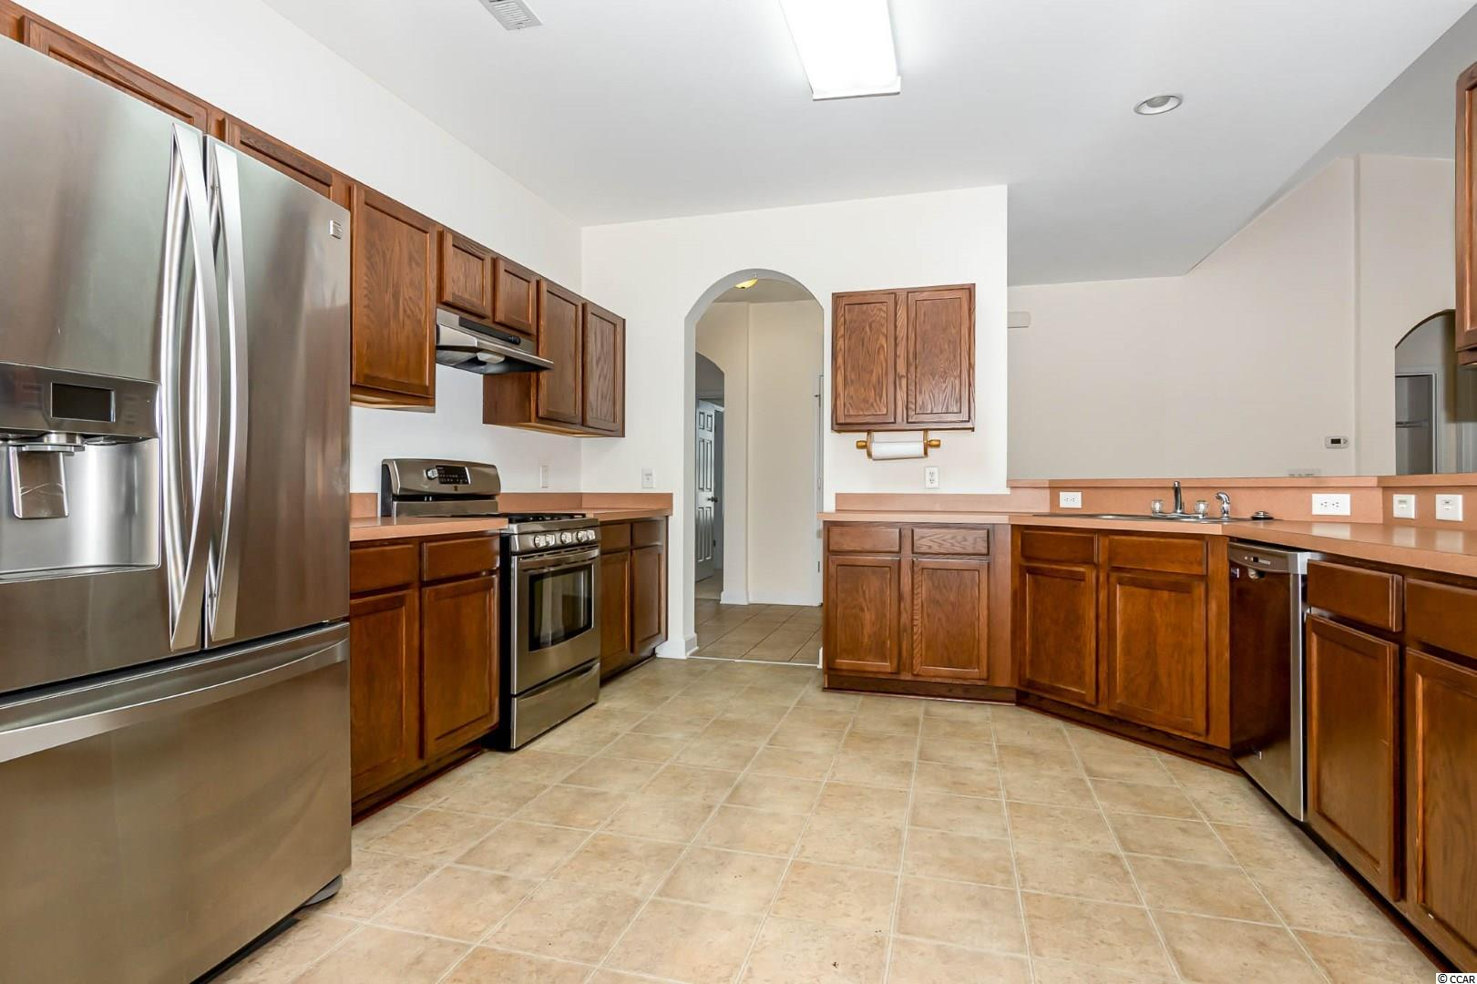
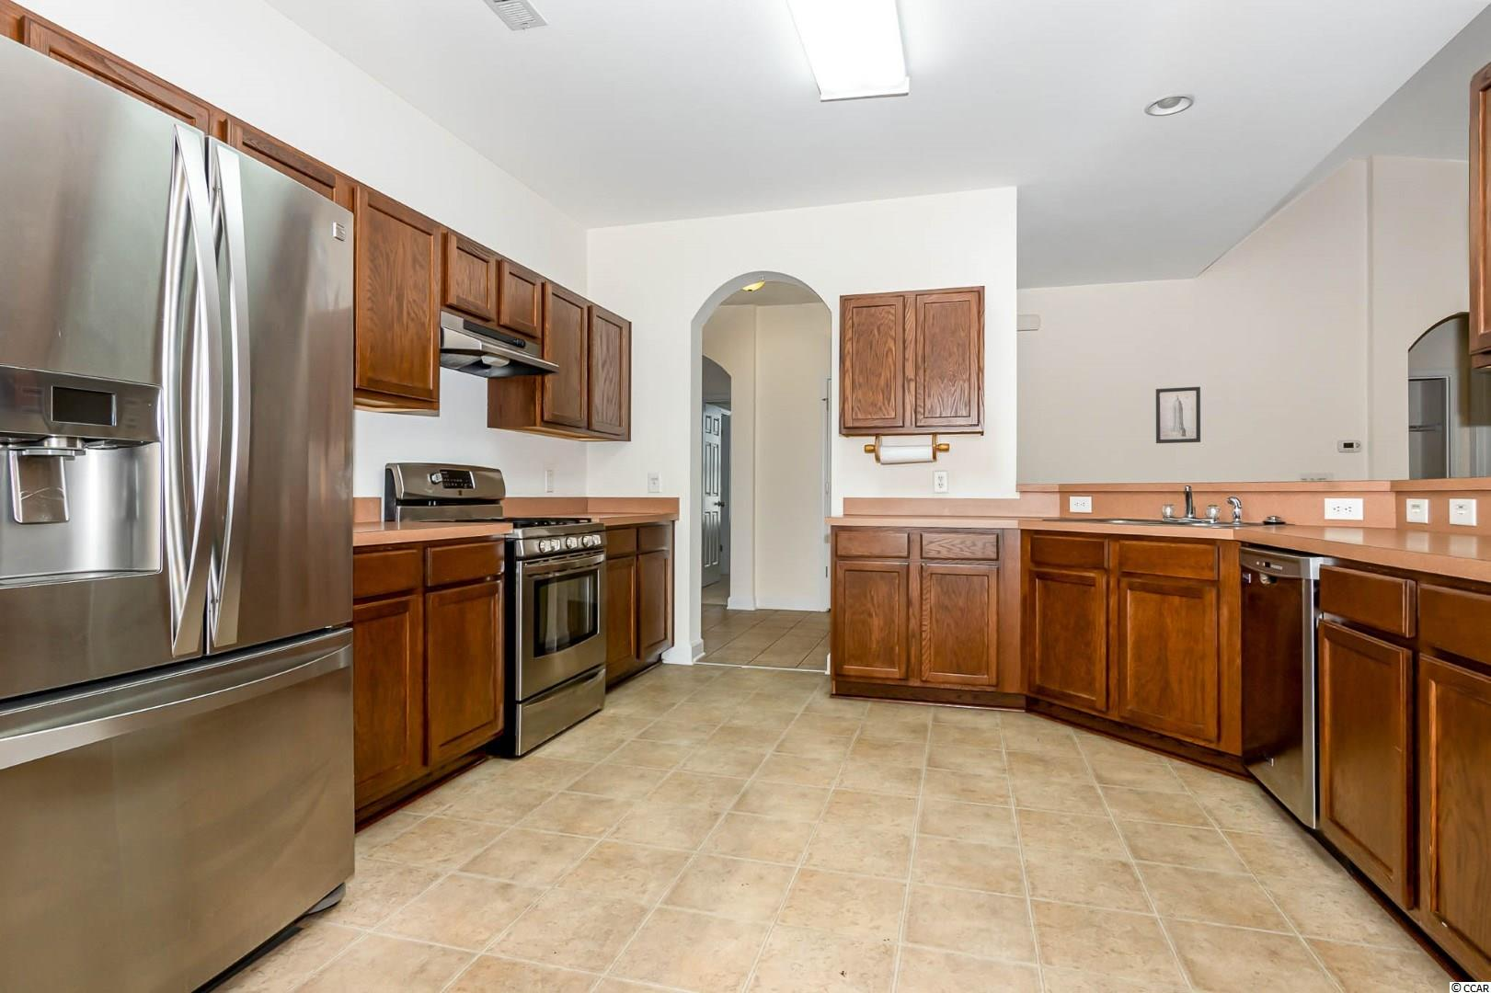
+ wall art (1177, 414)
